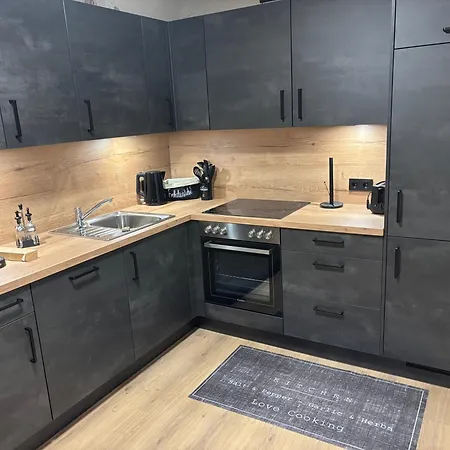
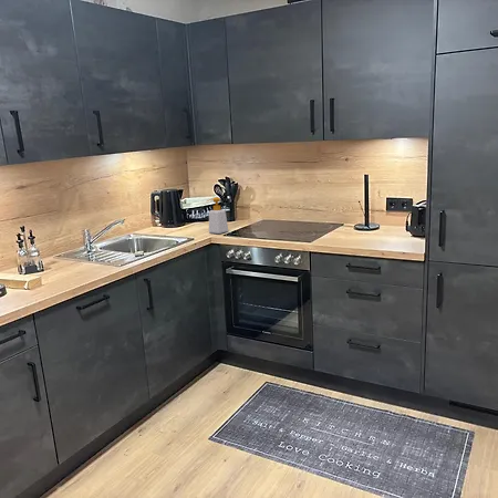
+ soap bottle (215, 215)
